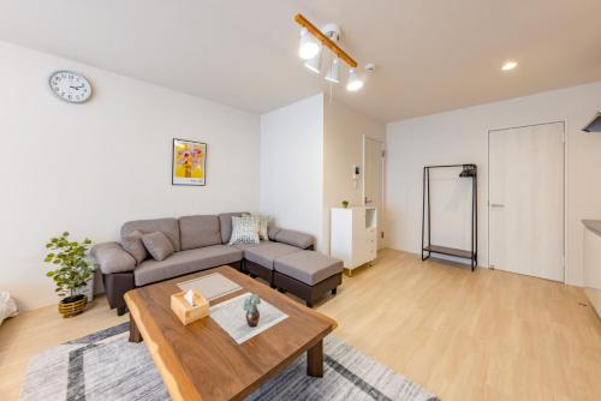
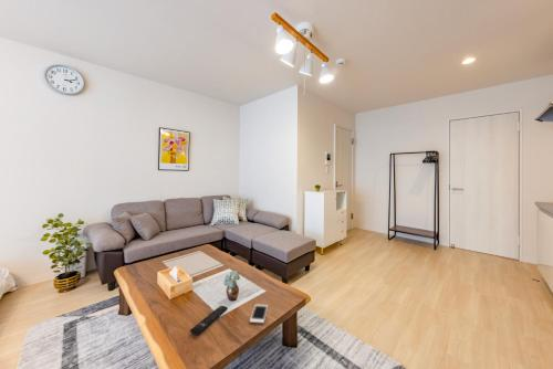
+ remote control (210, 318)
+ cell phone (259, 313)
